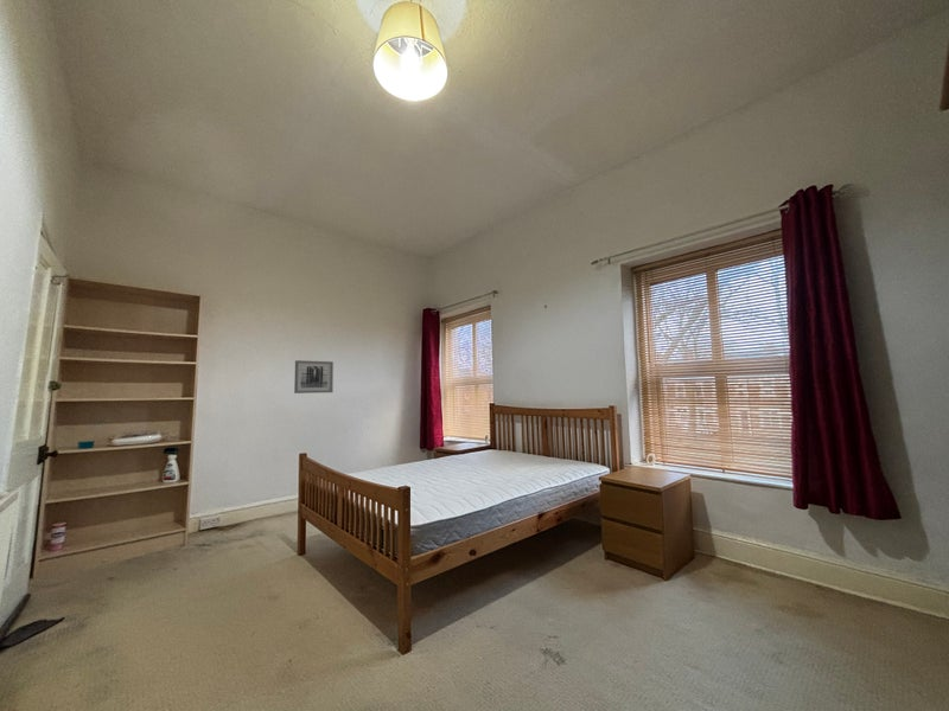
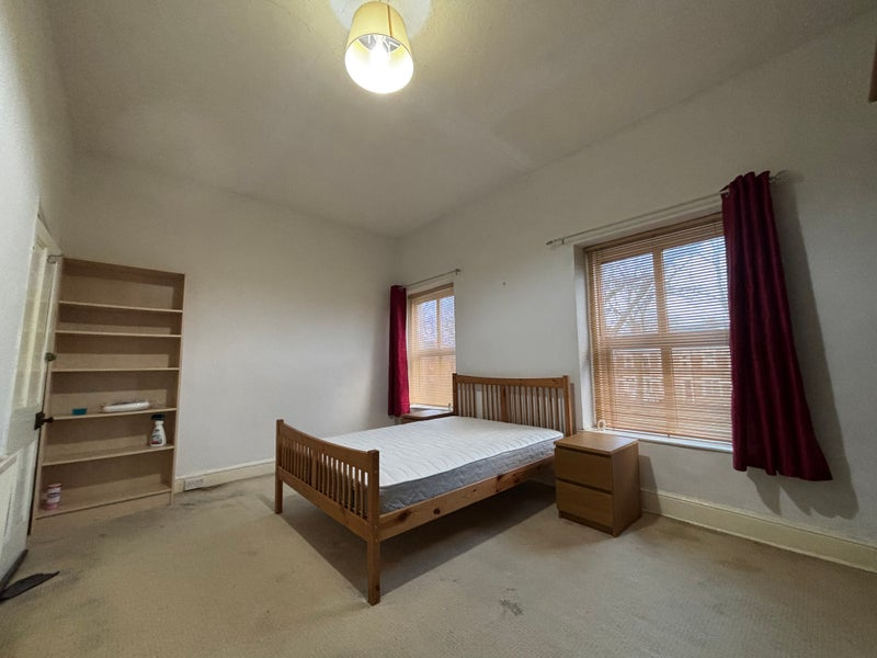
- wall art (314, 377)
